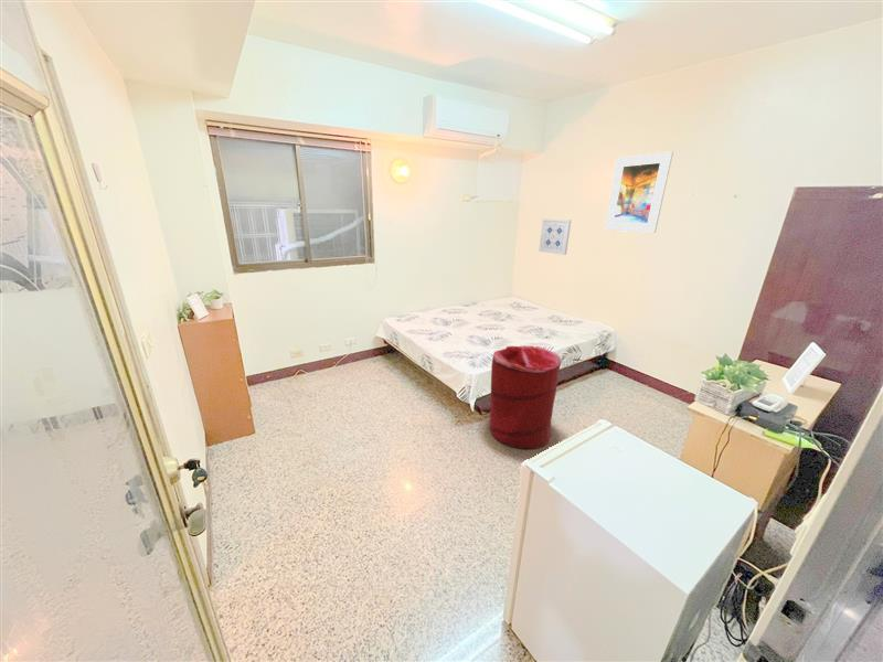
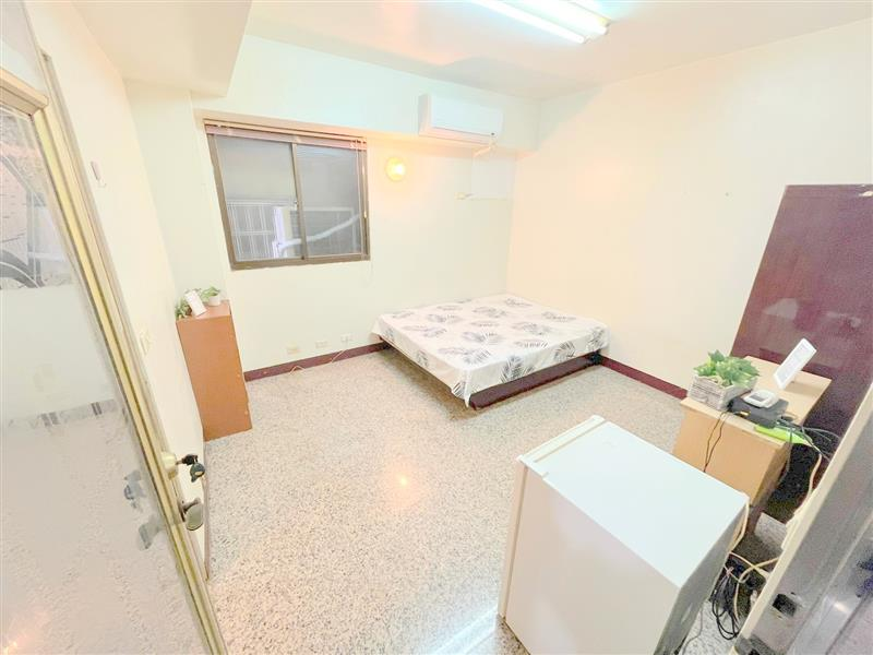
- wall art (554, 236)
- laundry hamper (521, 393)
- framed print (635, 194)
